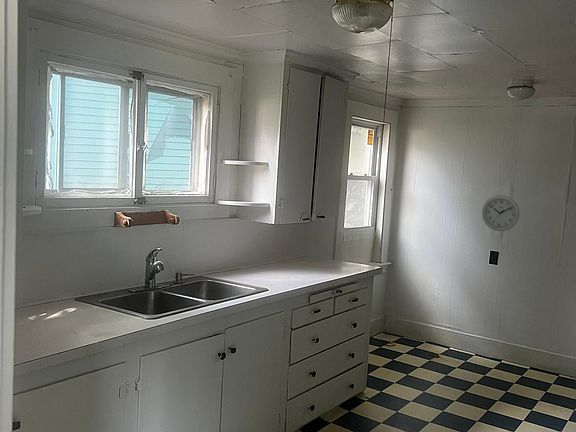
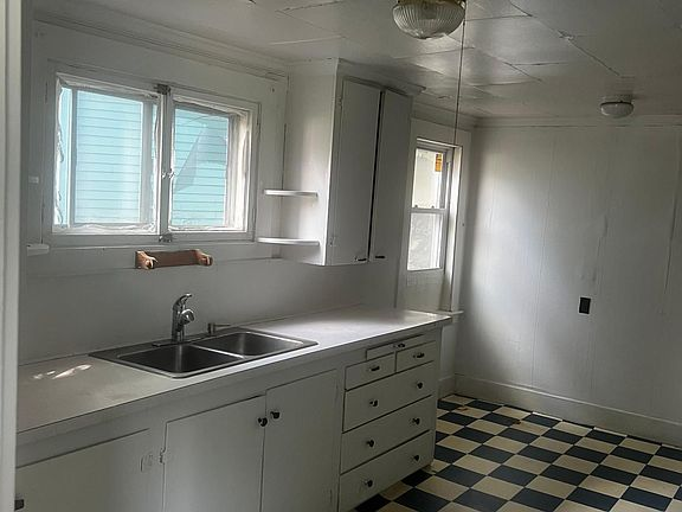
- wall clock (500, 213)
